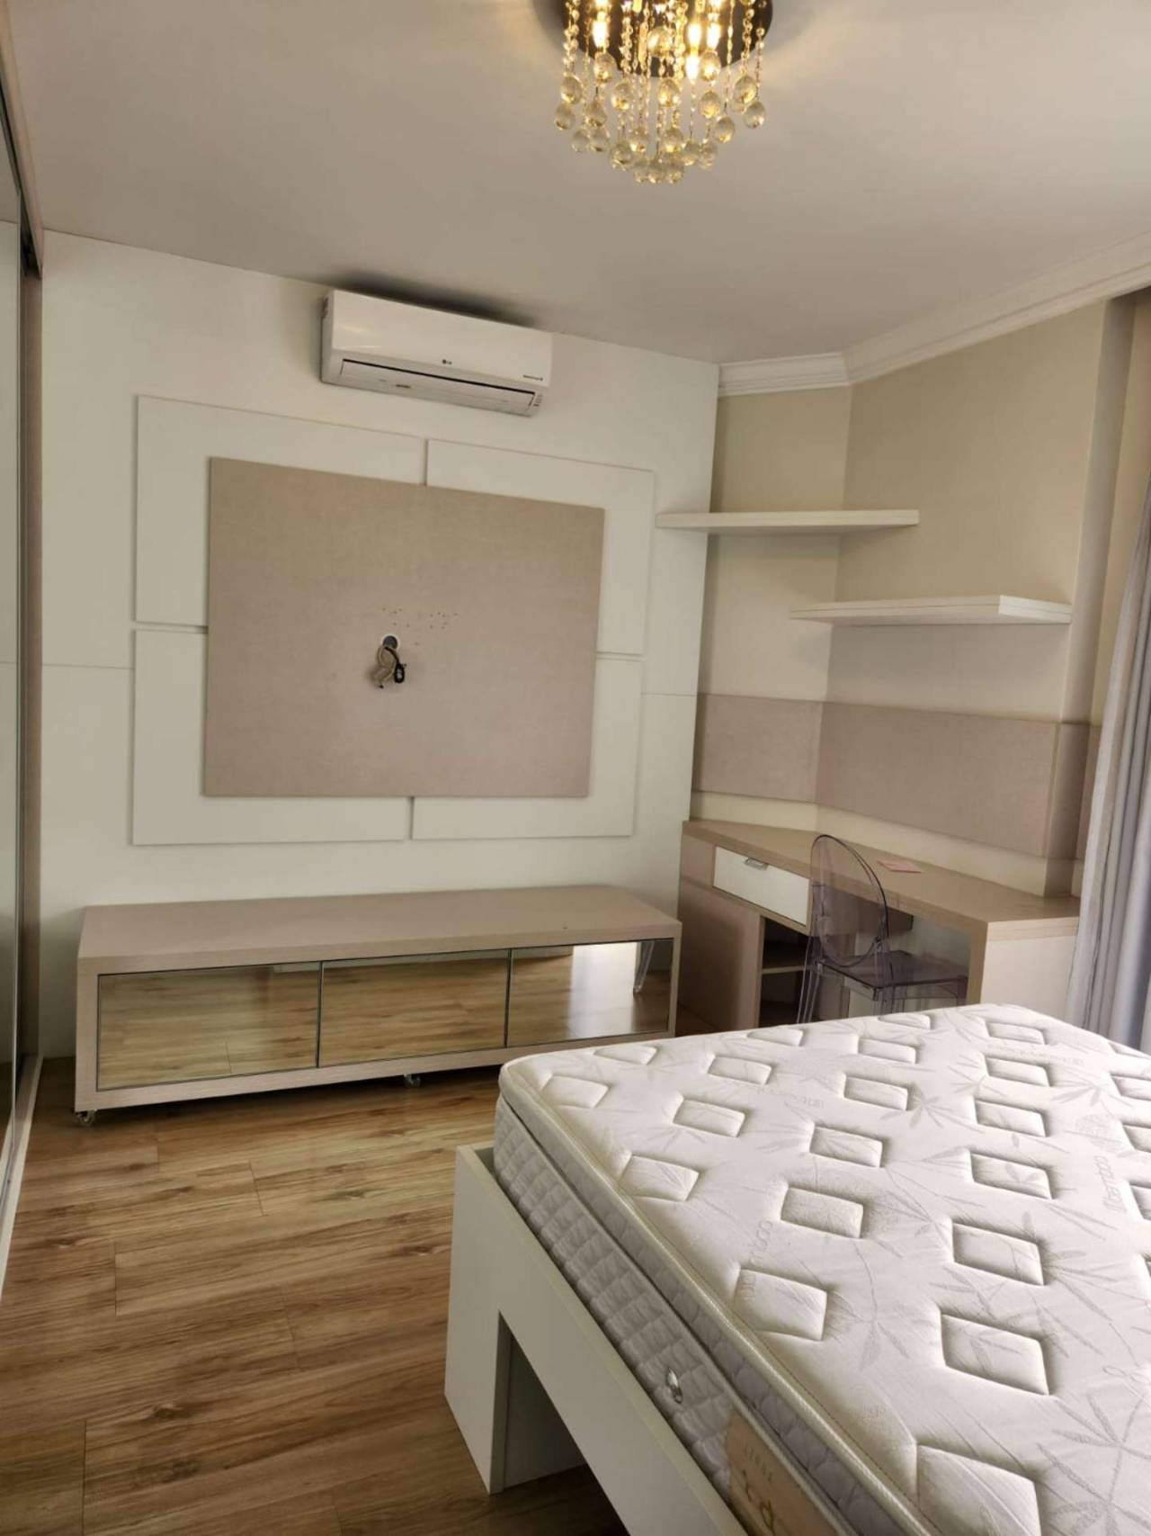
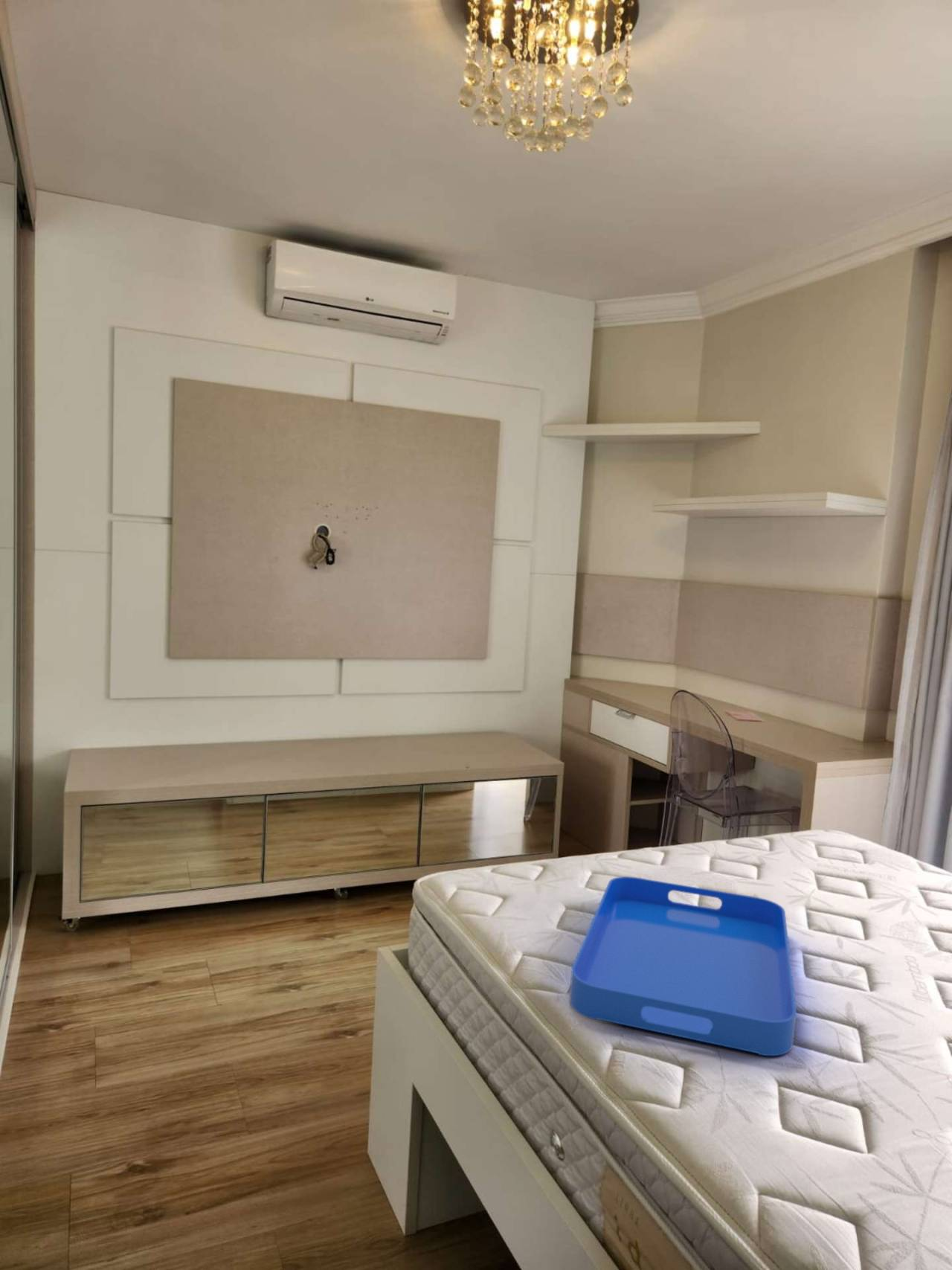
+ serving tray (686, 951)
